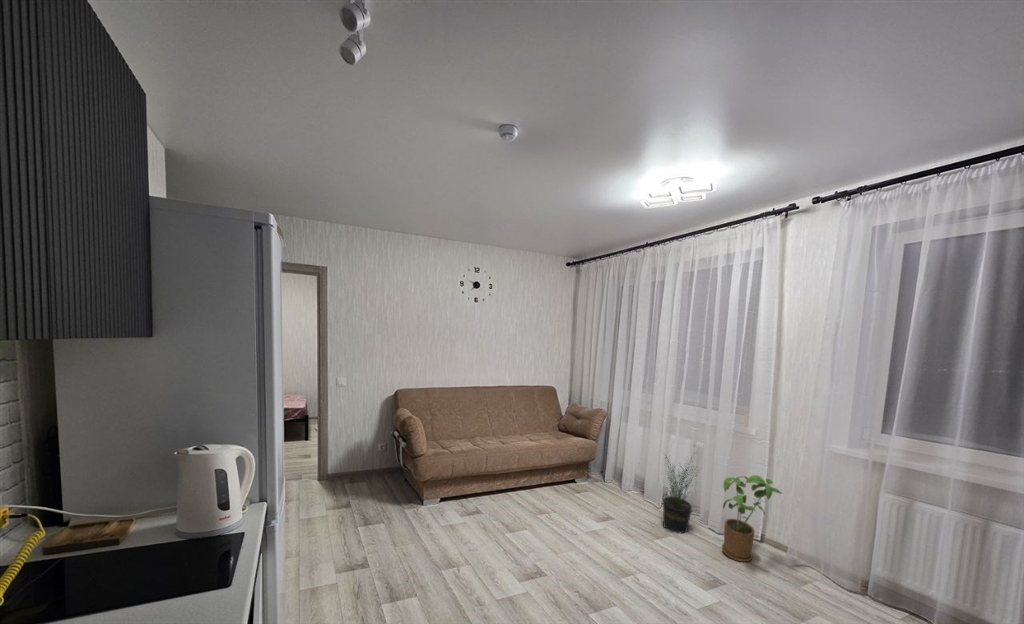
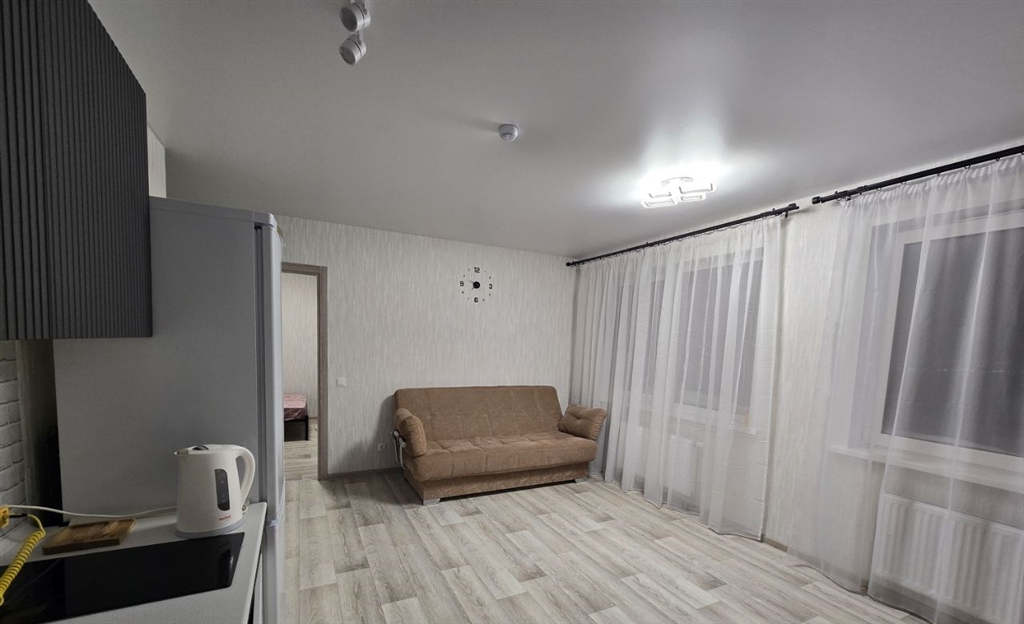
- house plant (740, 515)
- potted plant (678, 490)
